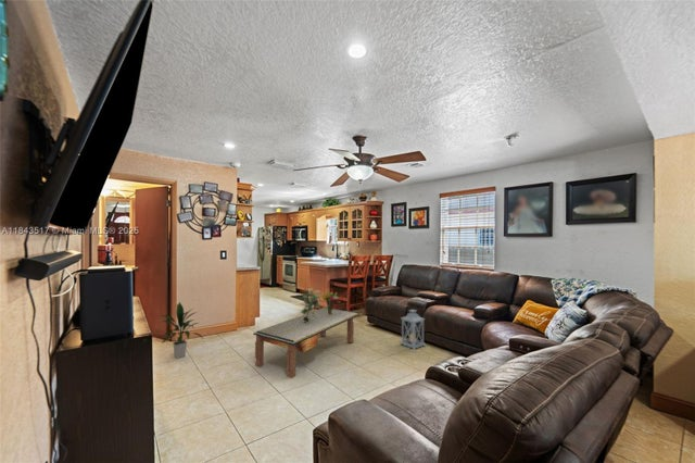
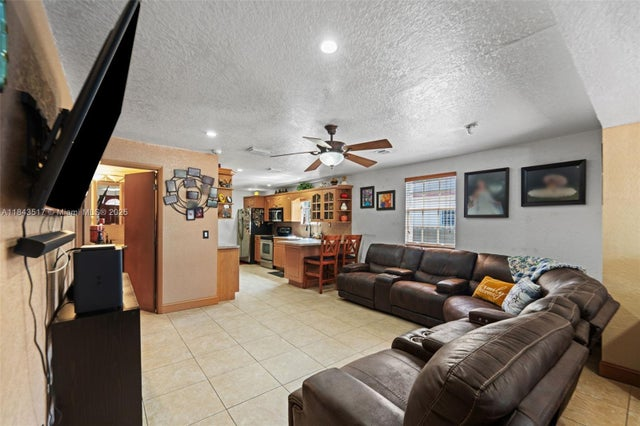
- potted plant (311, 304)
- indoor plant (182, 329)
- bouquet (330, 303)
- lantern (413, 327)
- coffee table (311, 336)
